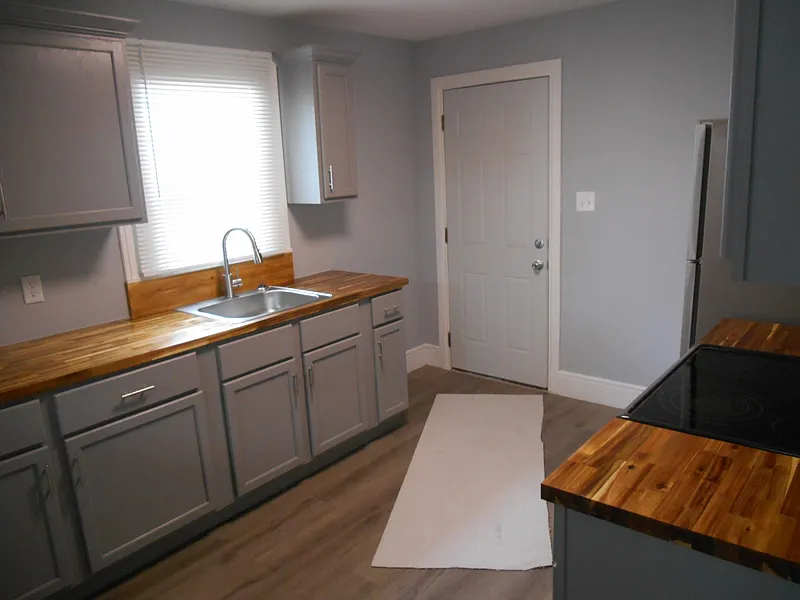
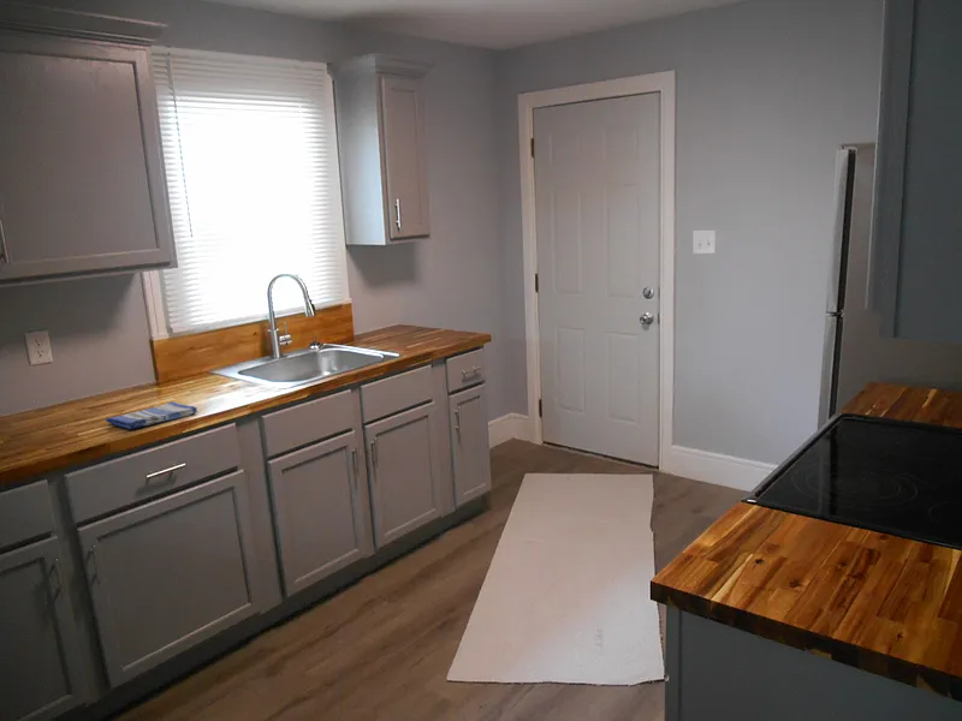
+ dish towel (153, 413)
